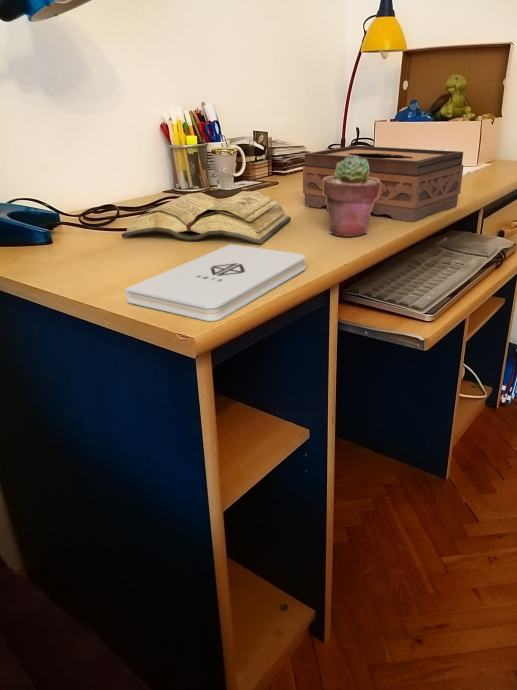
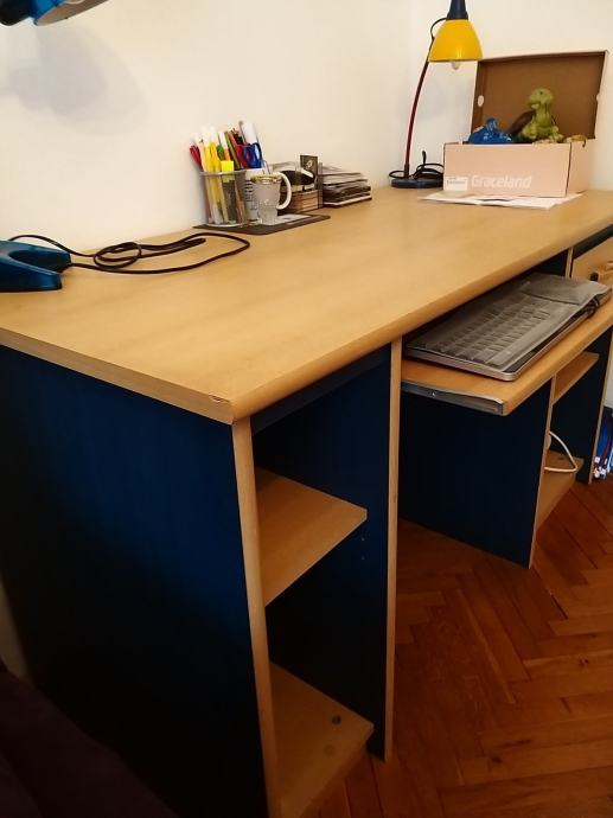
- diary (208, 214)
- potted succulent (350, 195)
- notepad (224, 277)
- tissue box (380, 179)
